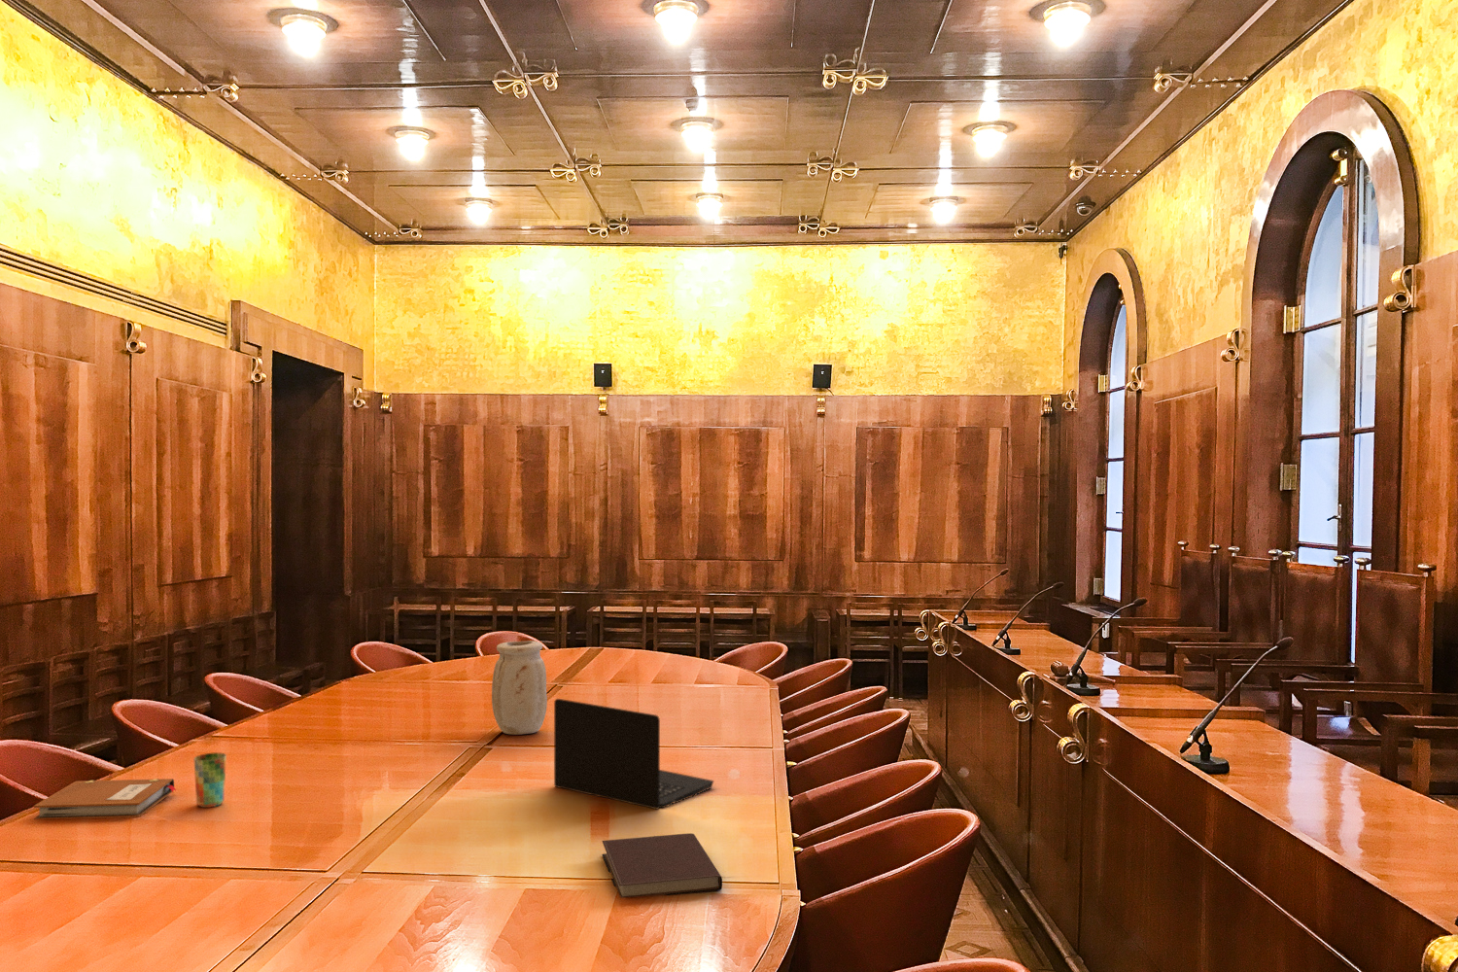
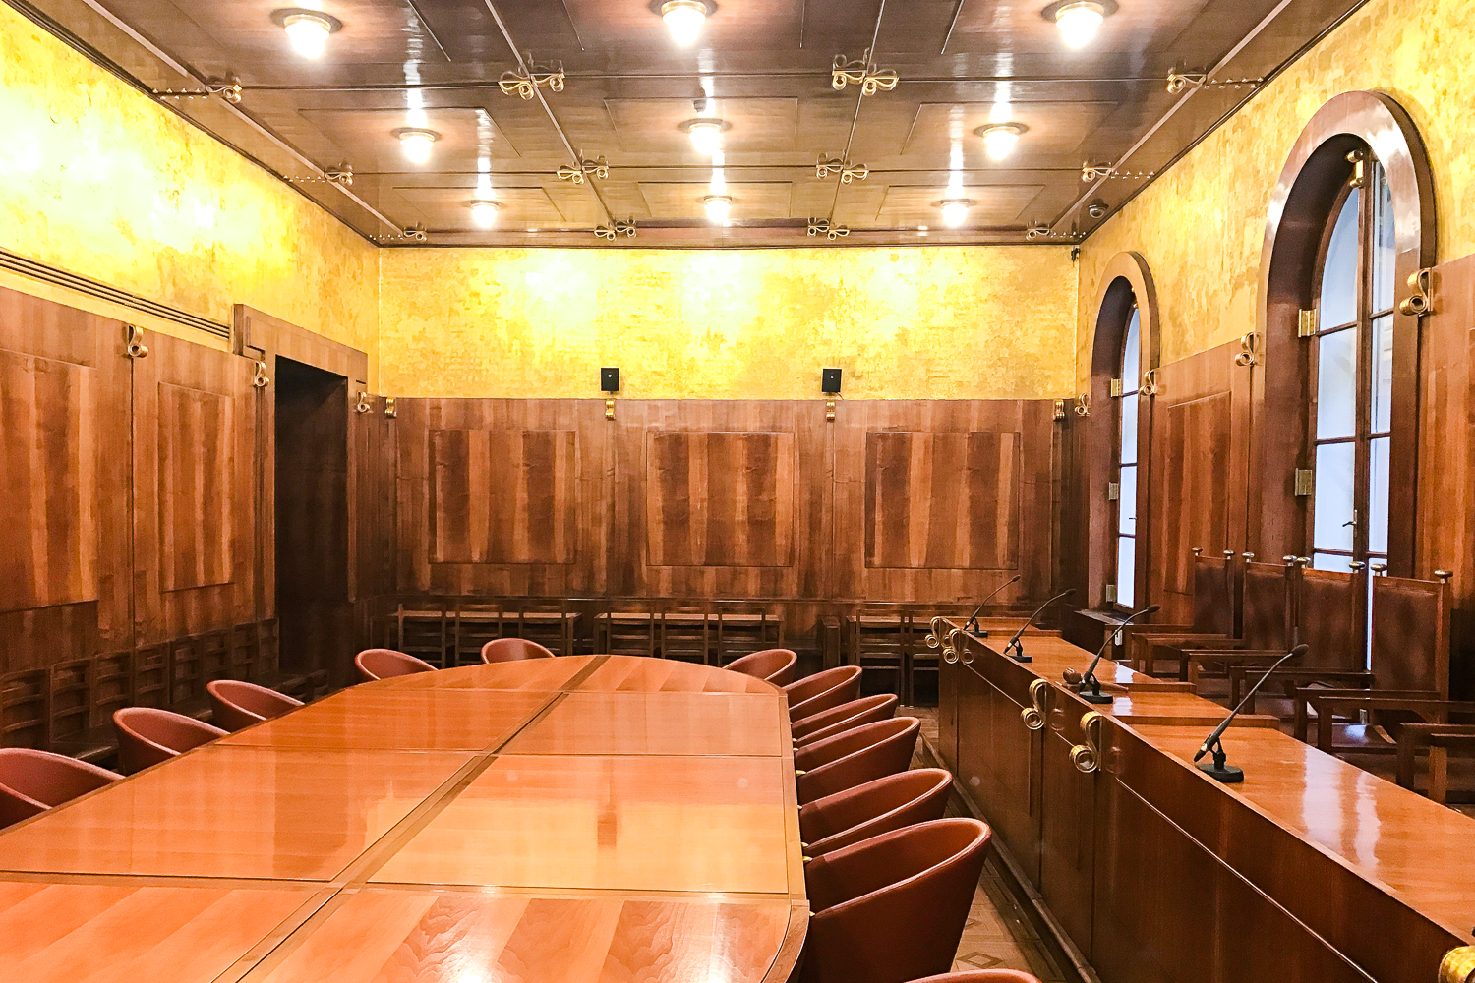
- vase (519, 687)
- laptop (635, 743)
- notebook (110, 797)
- notebook (658, 865)
- cup (210, 780)
